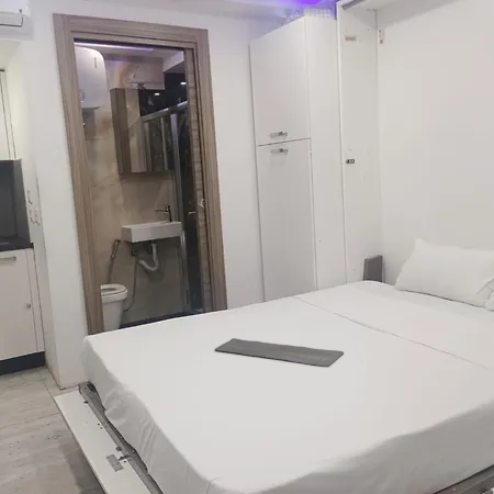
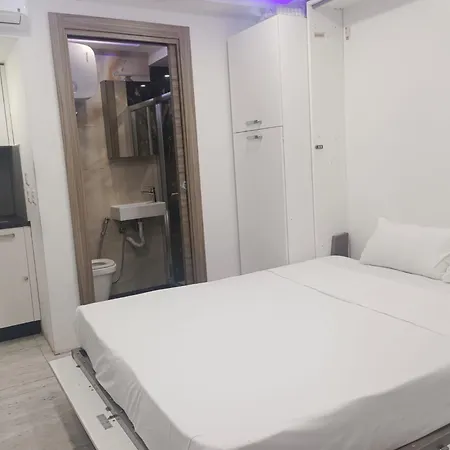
- bath mat (276, 350)
